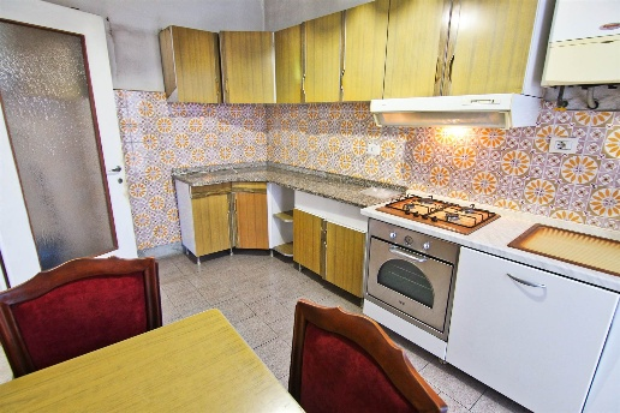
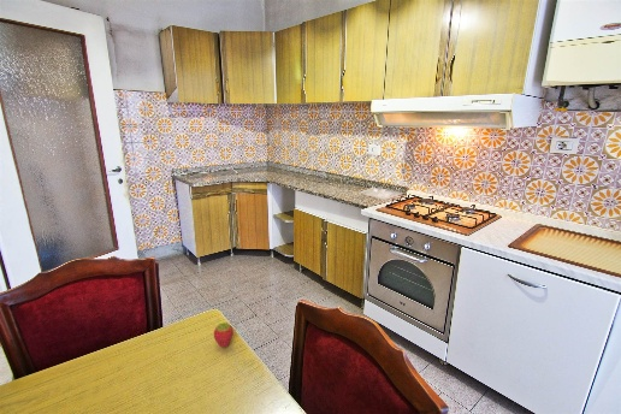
+ fruit (223, 335)
